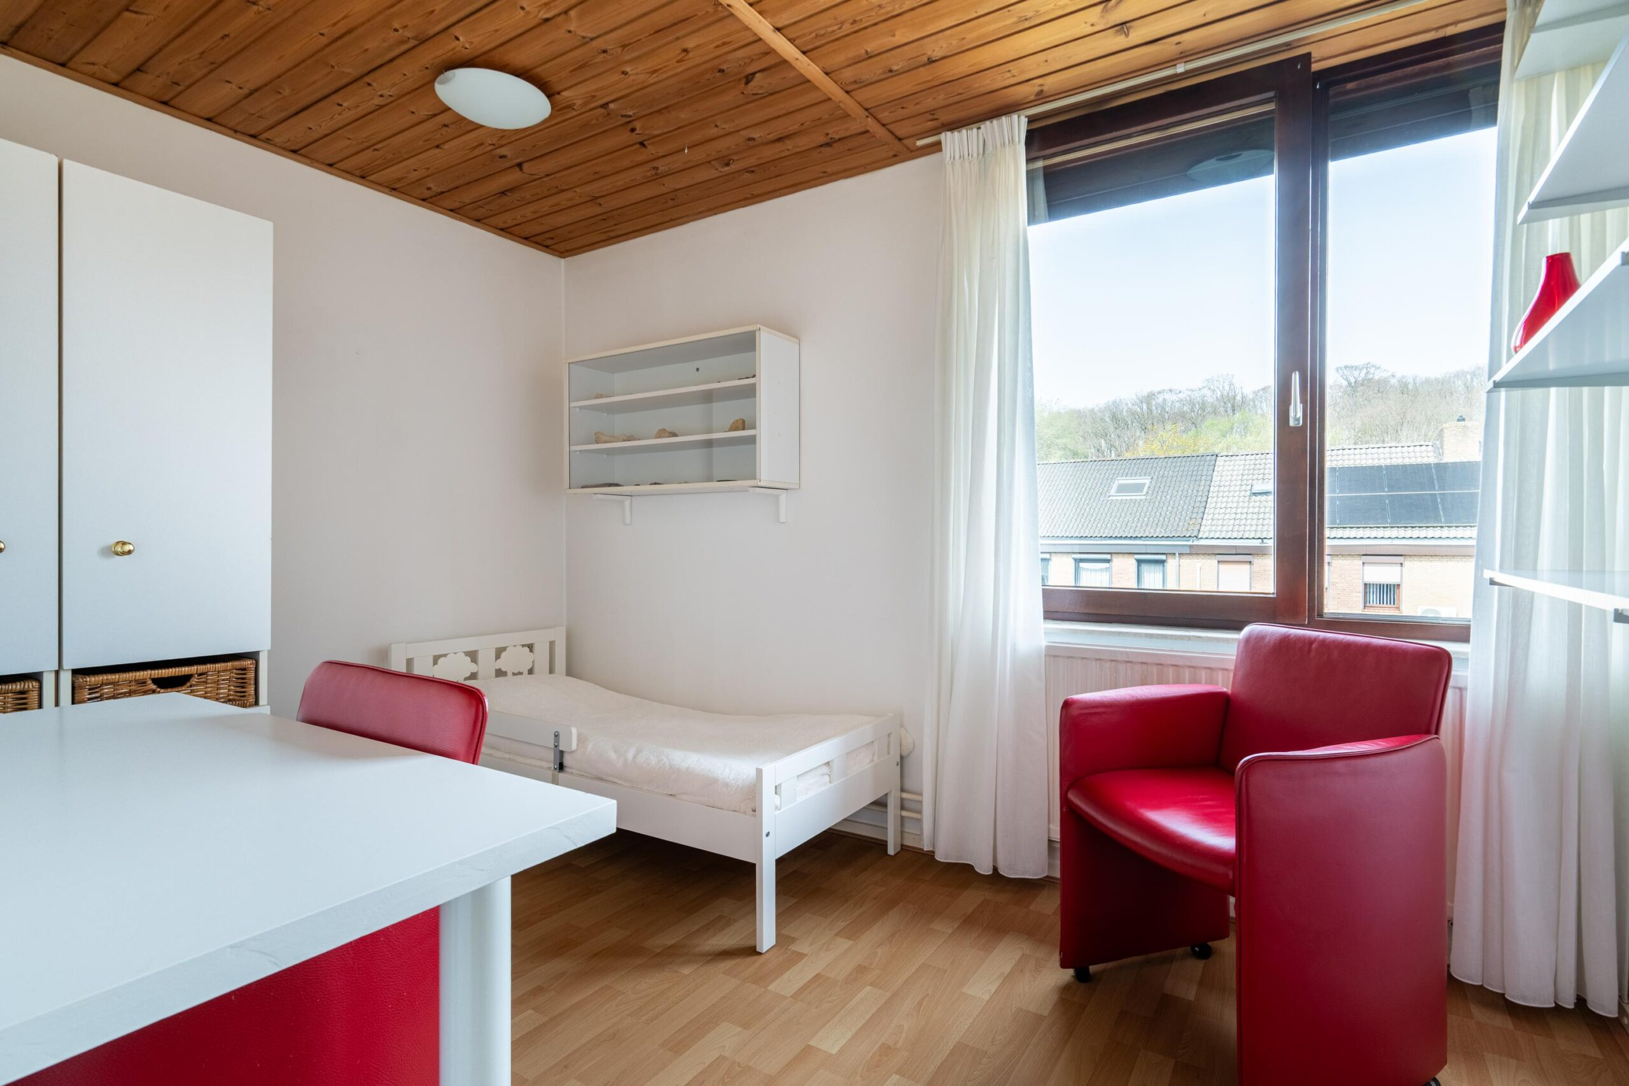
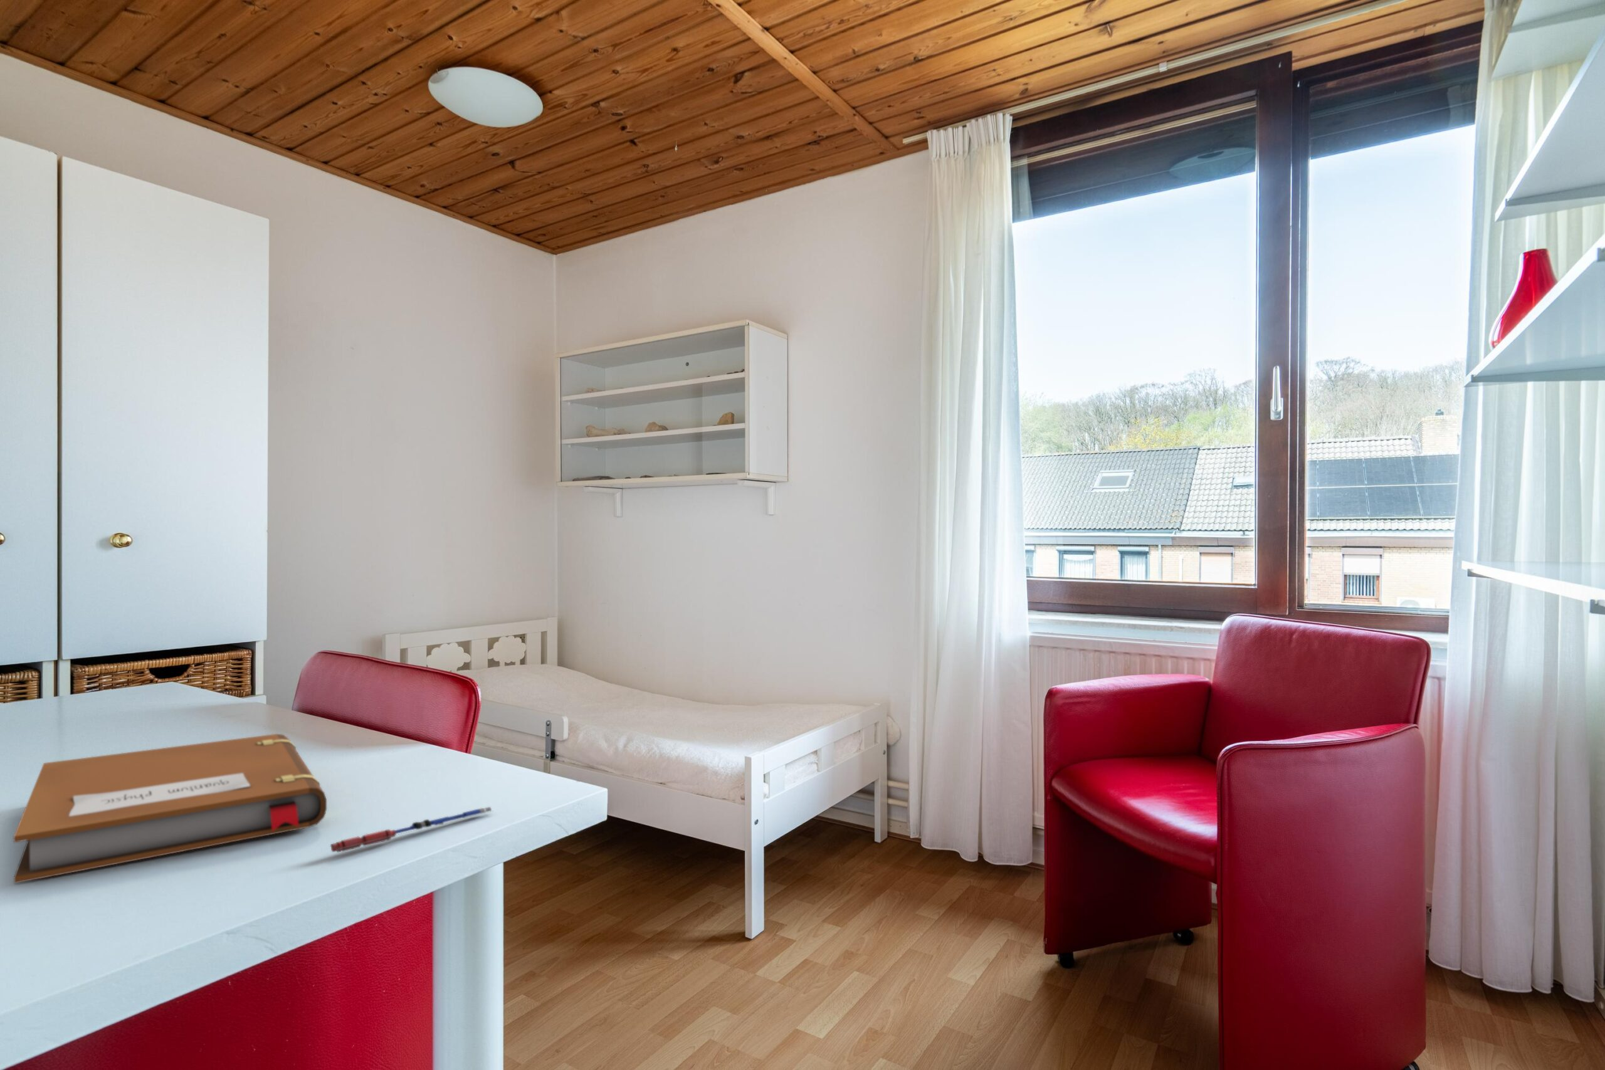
+ pen (417, 825)
+ notebook (180, 794)
